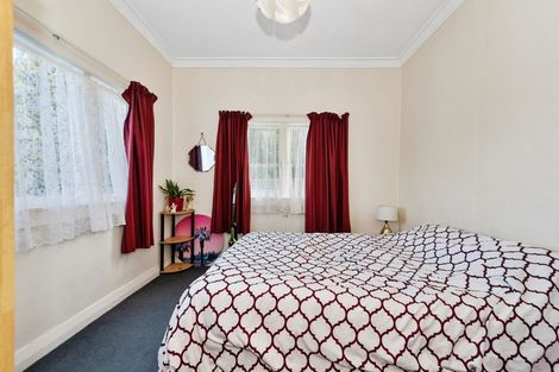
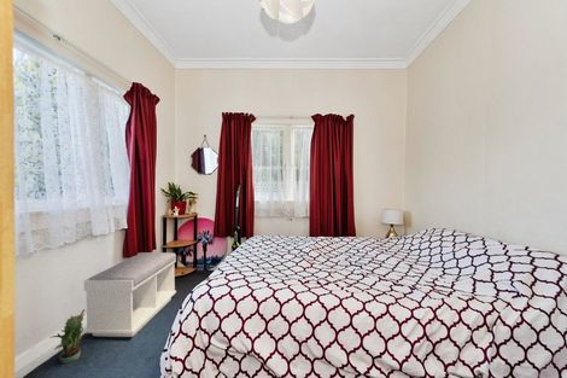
+ potted plant (71, 336)
+ bench (138, 289)
